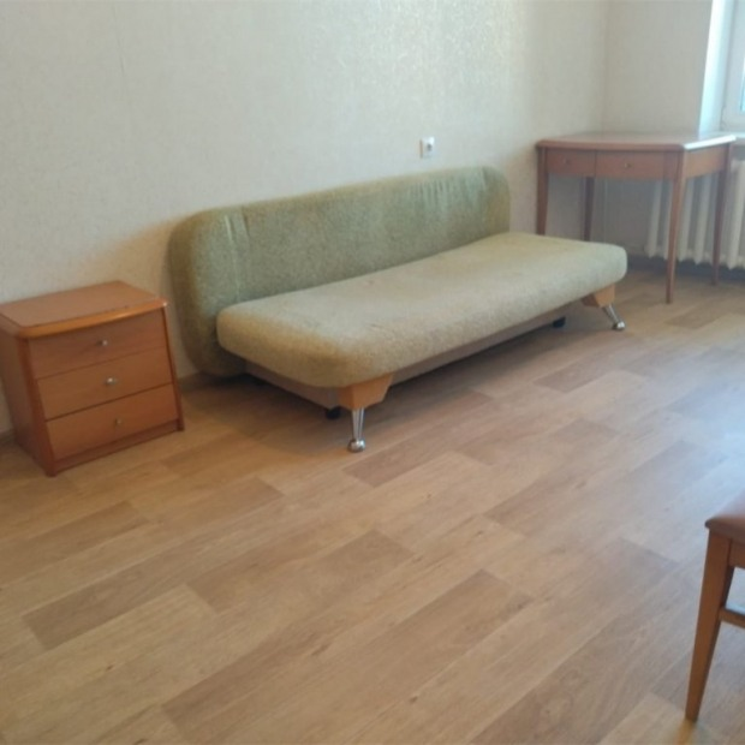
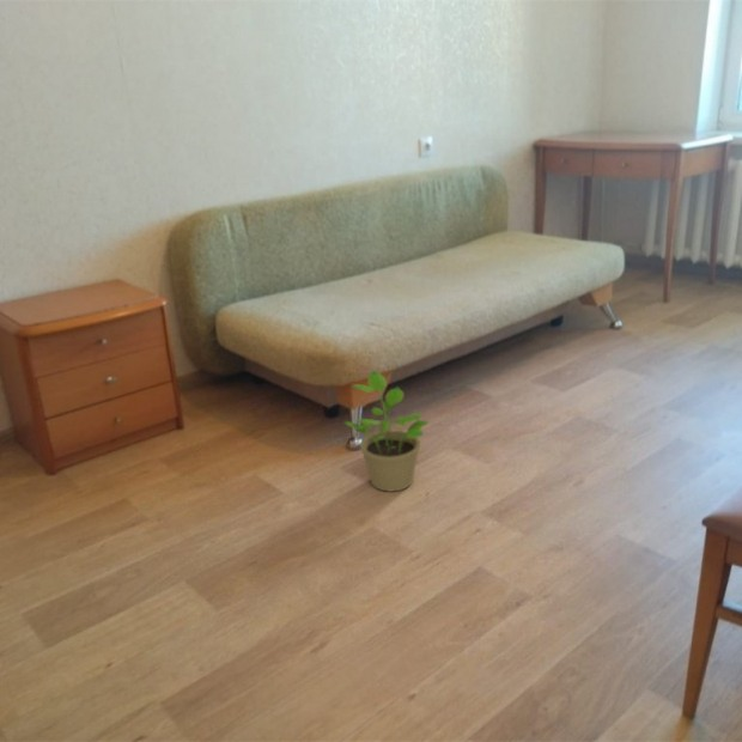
+ potted plant (393, 434)
